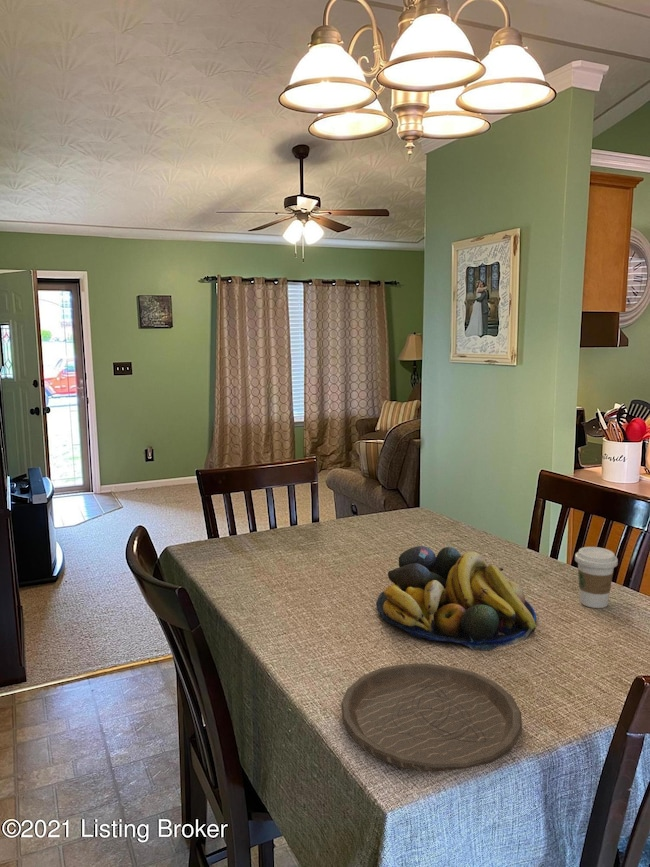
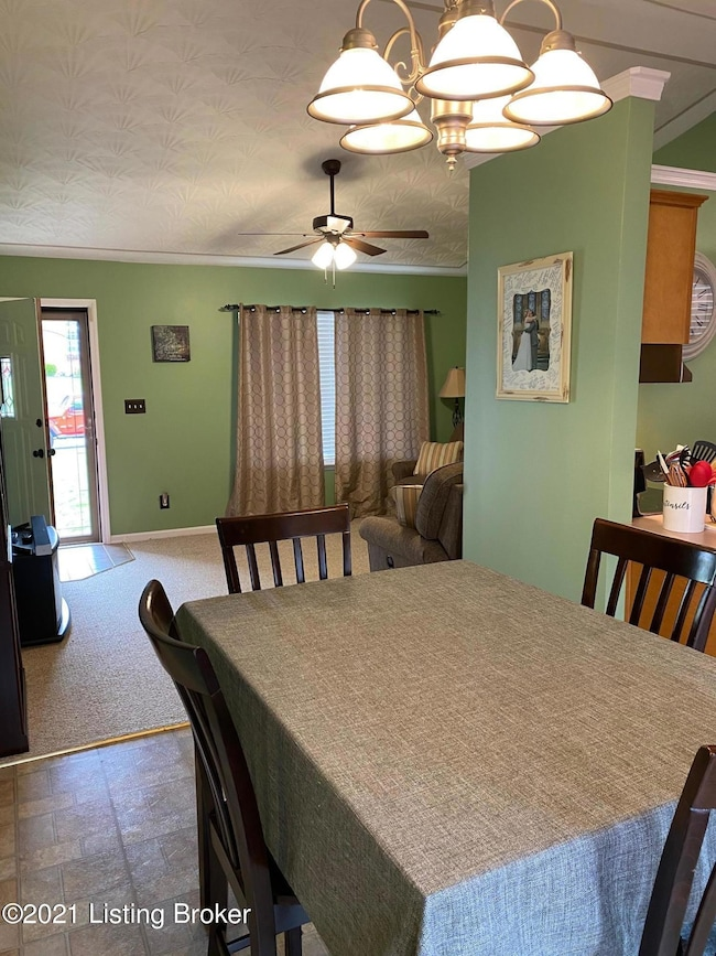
- coffee cup (595, 577)
- fruit bowl (456, 583)
- plate (429, 713)
